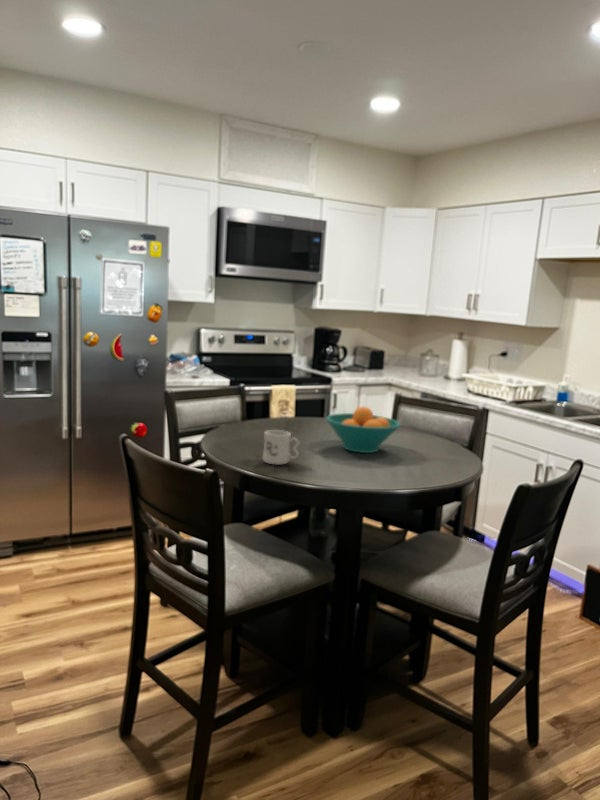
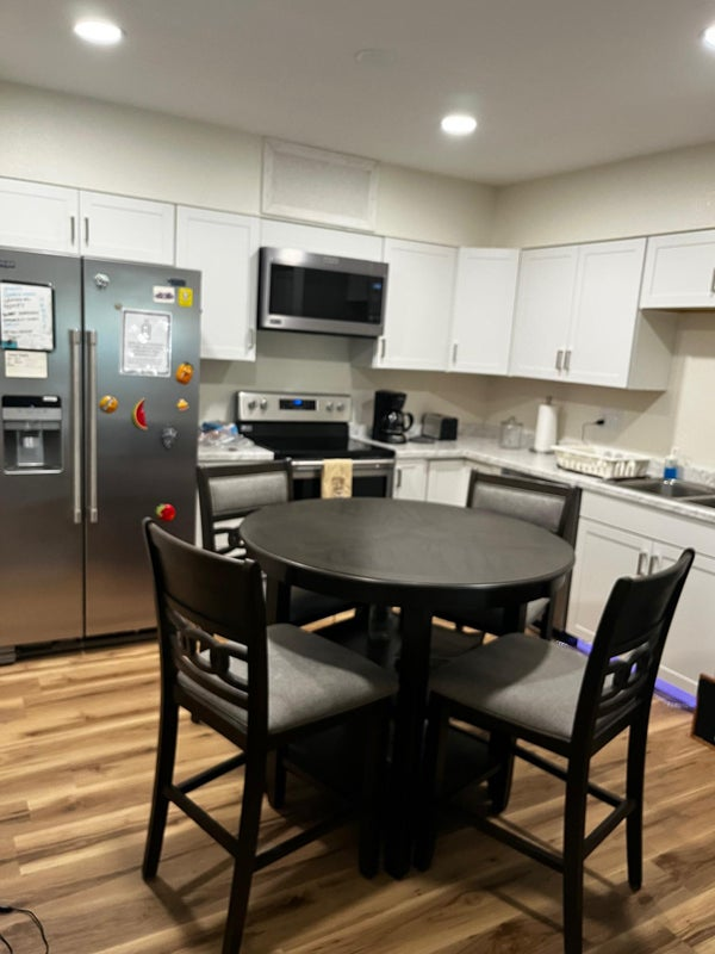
- mug (281, 447)
- fruit bowl (362, 428)
